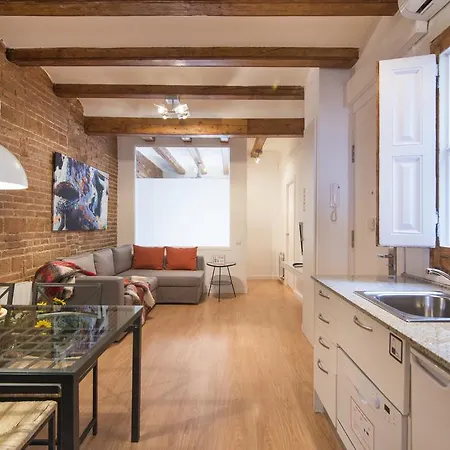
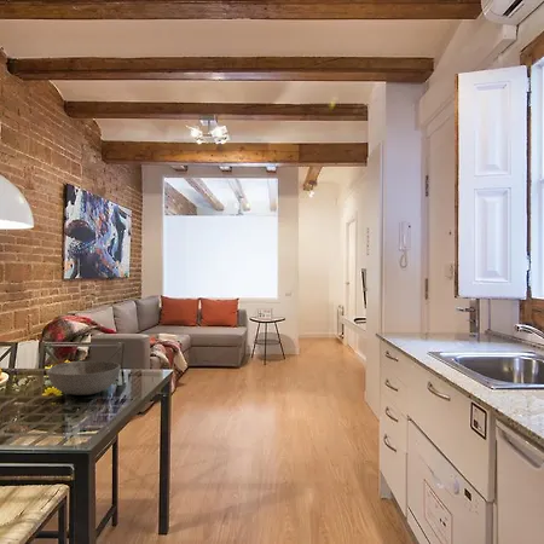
+ bowl (85, 380)
